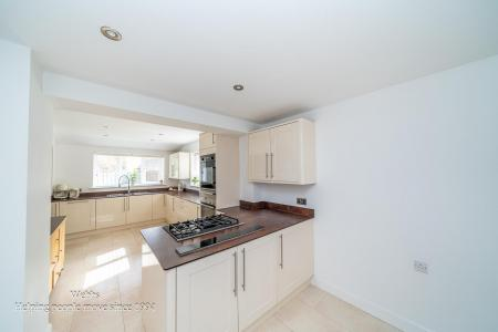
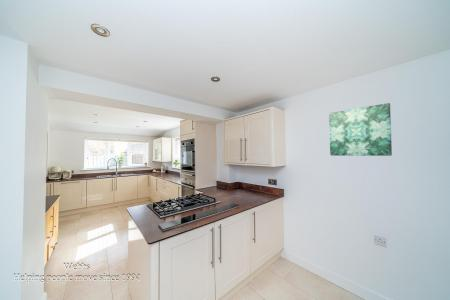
+ wall art (357, 132)
